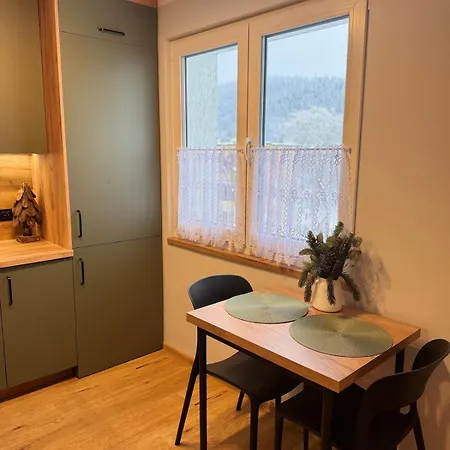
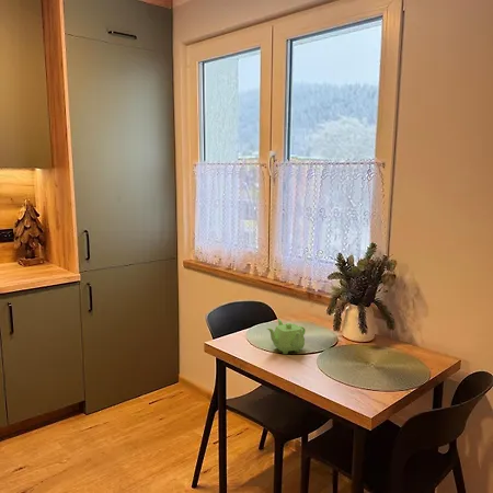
+ teapot (285, 336)
